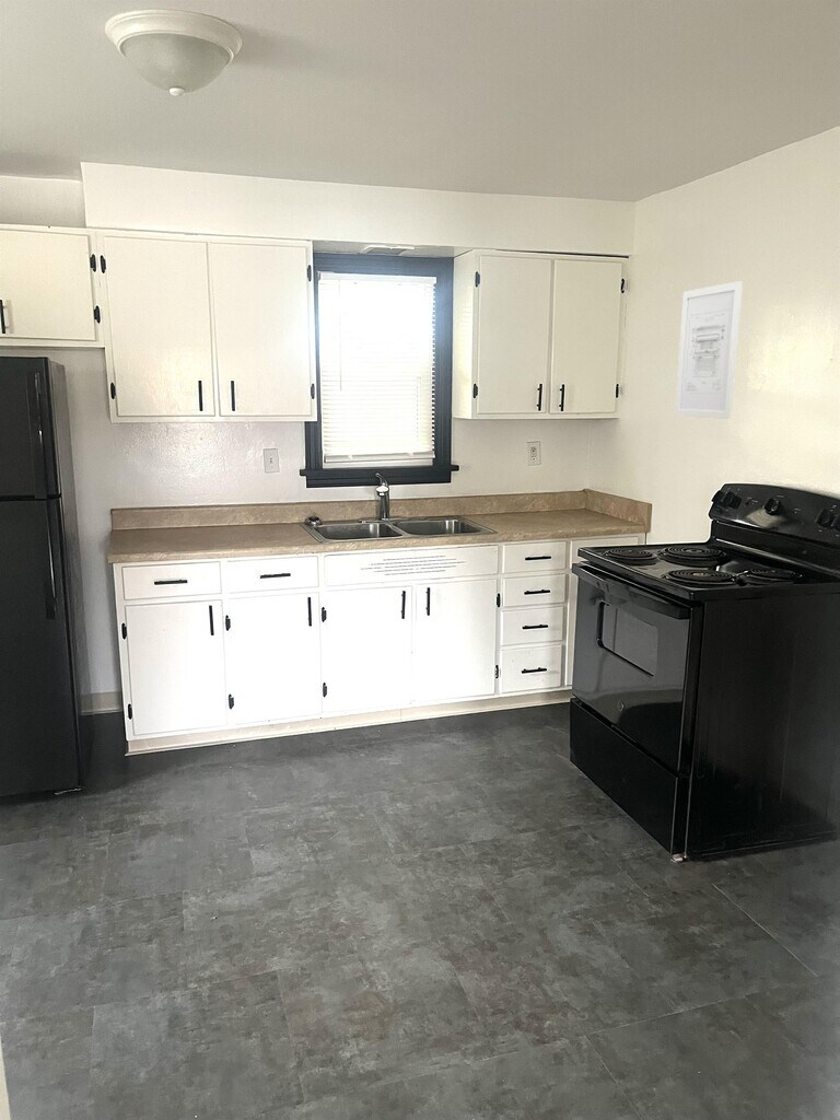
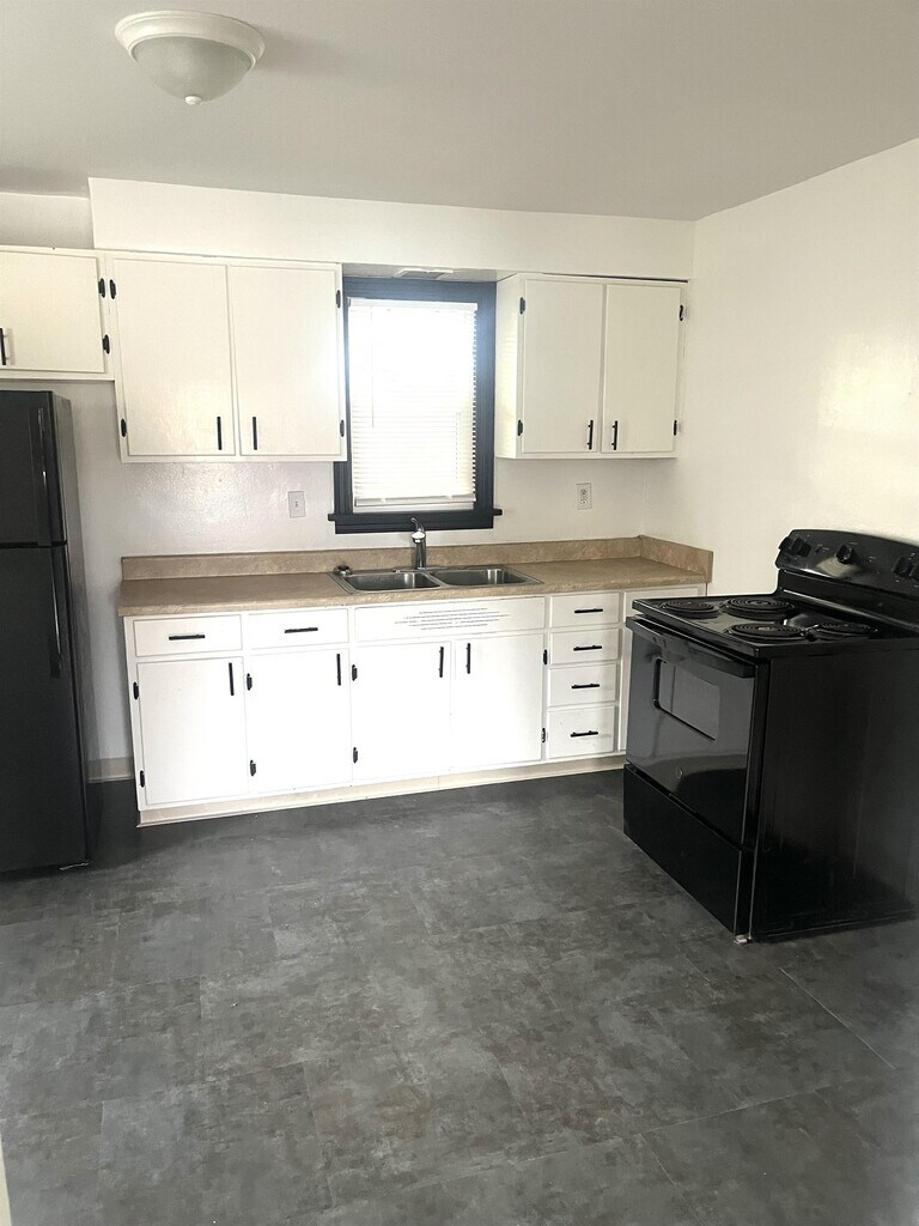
- wall art (705, 352)
